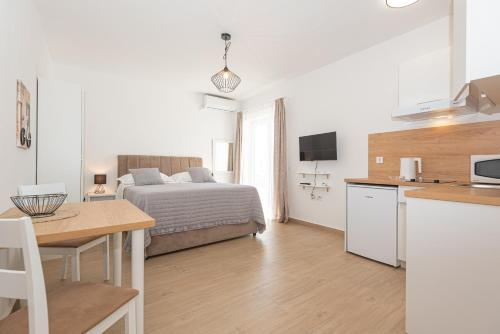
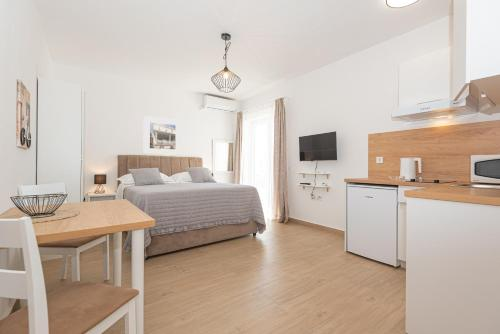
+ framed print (162, 136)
